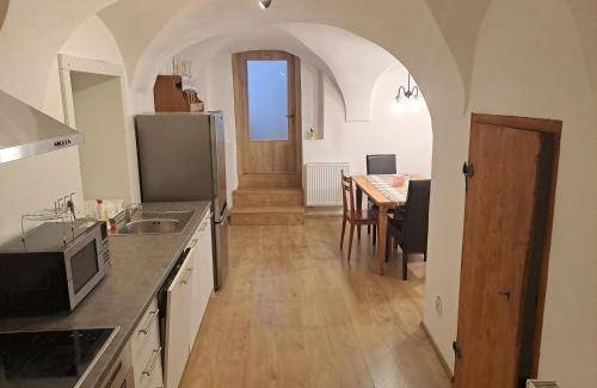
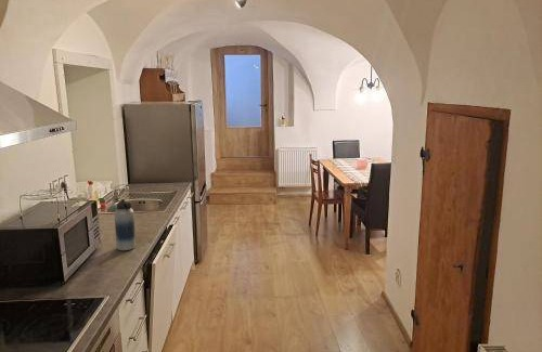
+ water bottle (125, 224)
